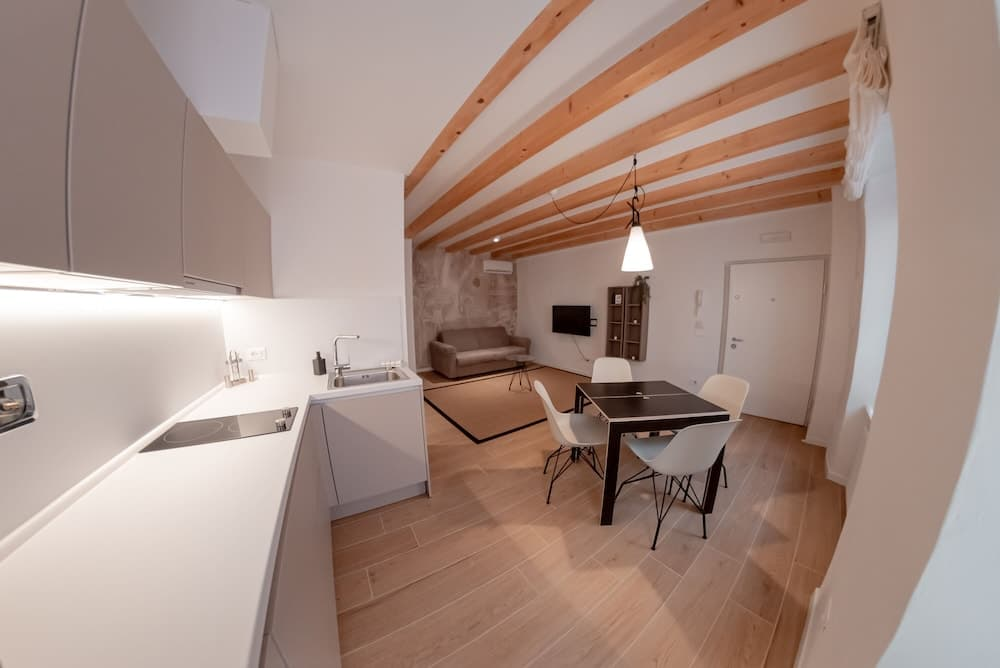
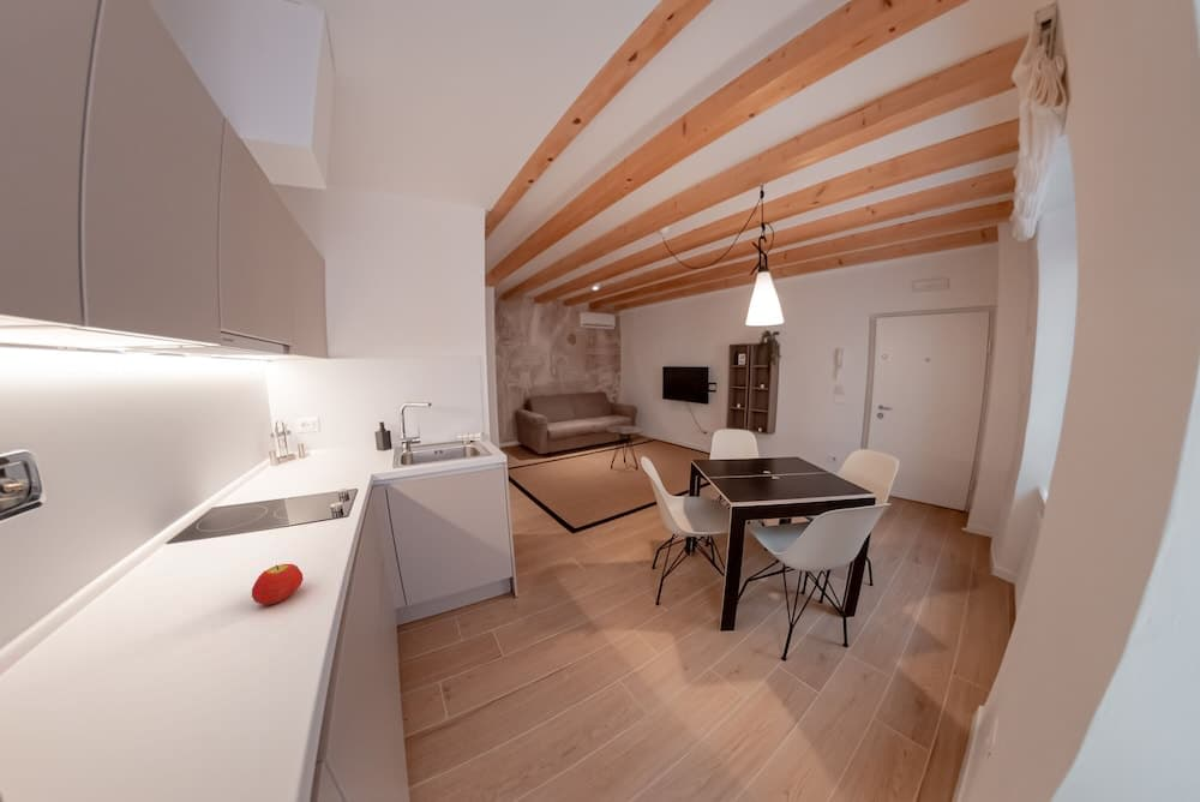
+ fruit (277, 581)
